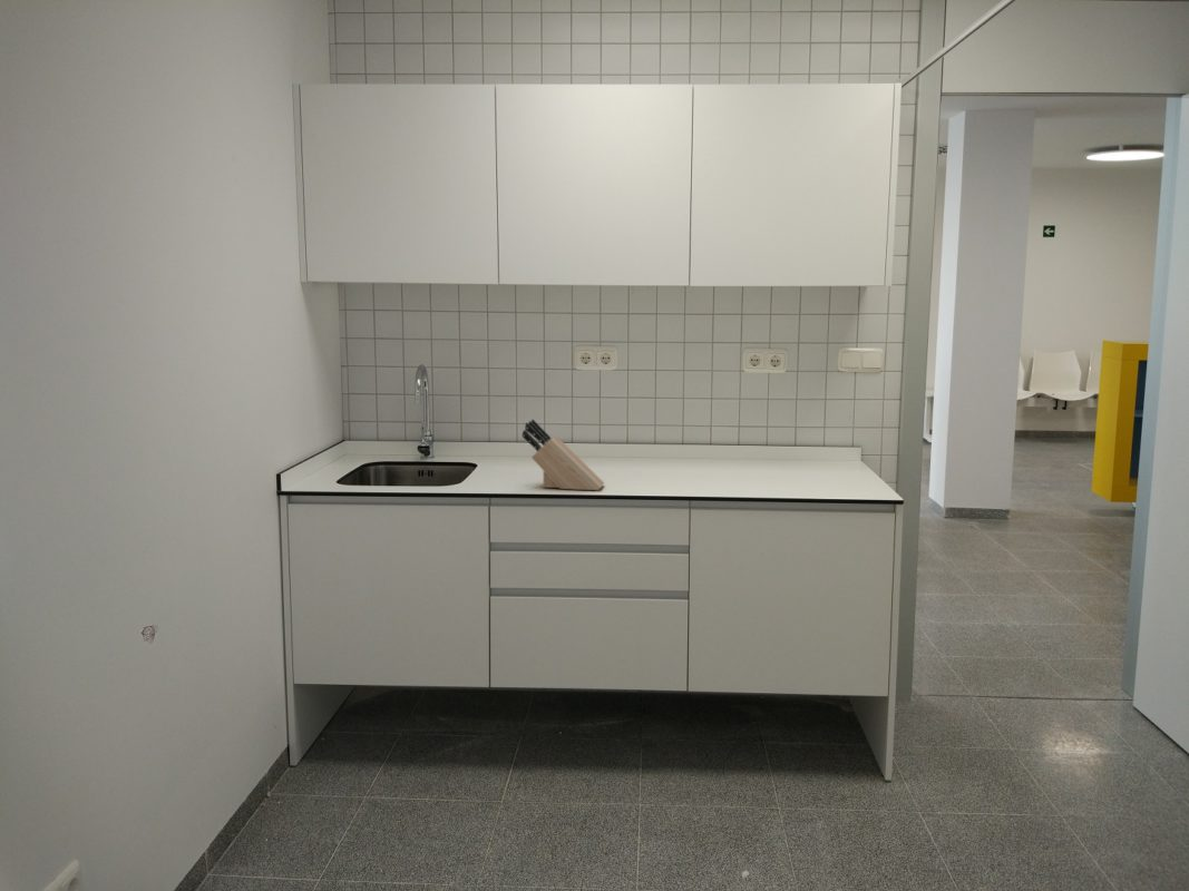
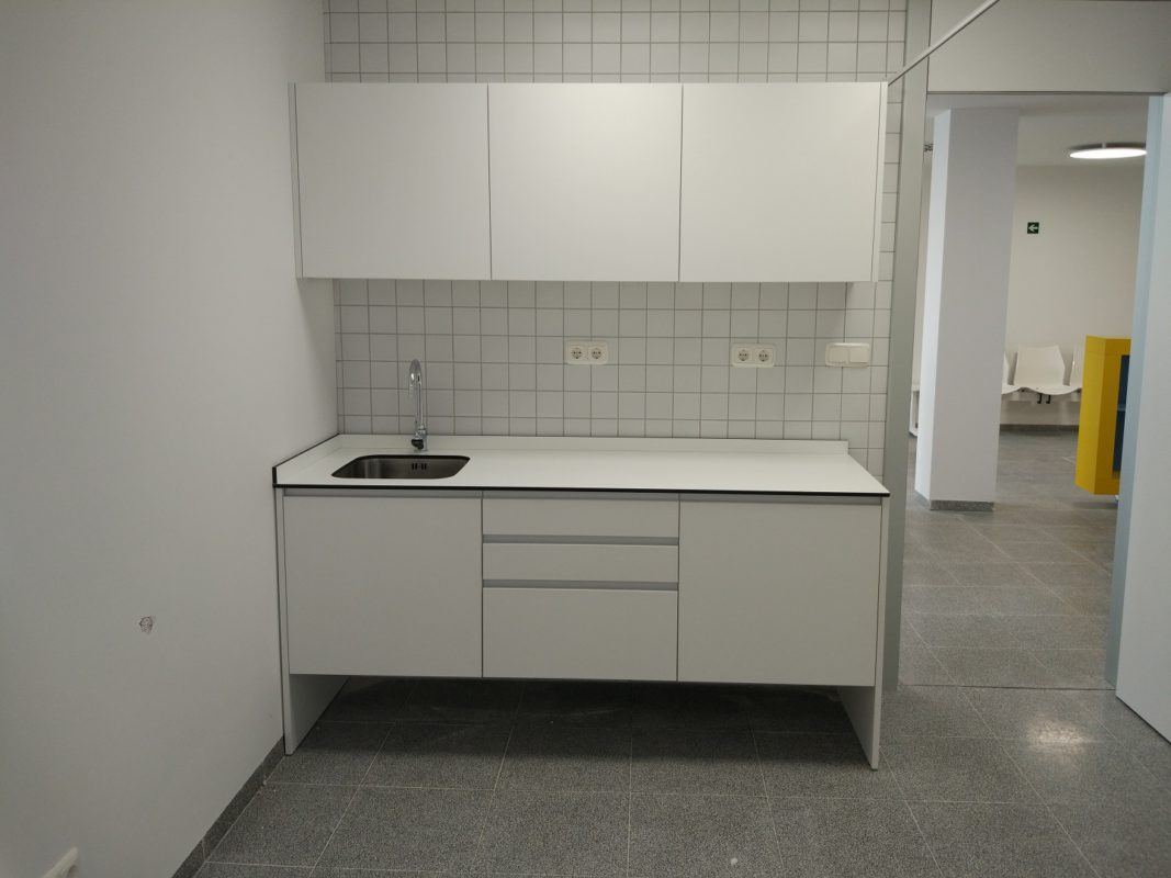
- knife block (562, 453)
